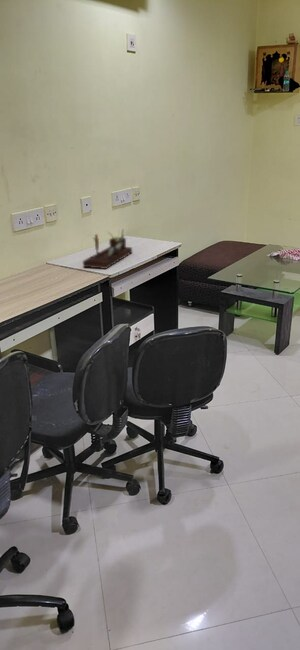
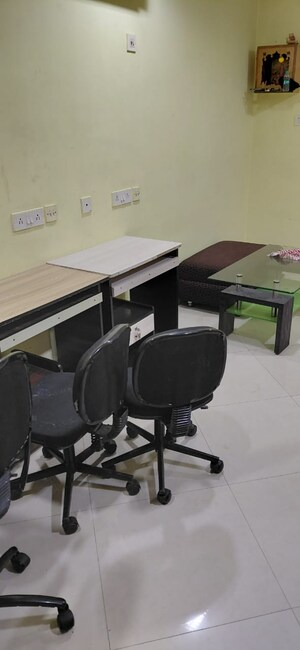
- desk organizer (109, 243)
